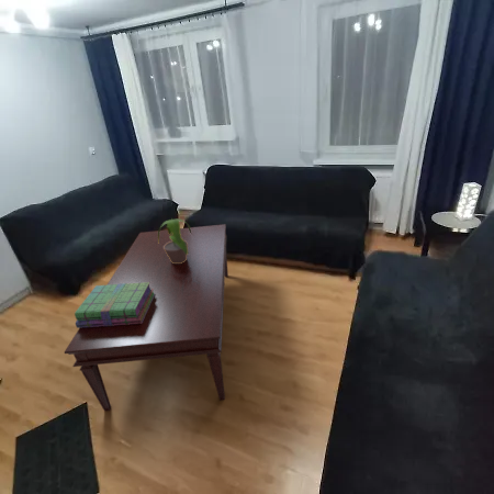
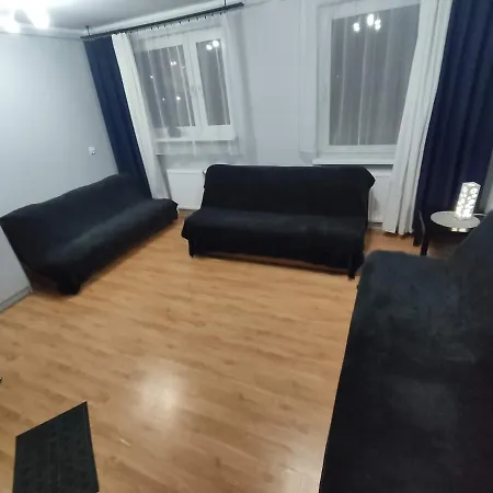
- potted plant (175, 238)
- coffee table (175, 299)
- stack of books (115, 303)
